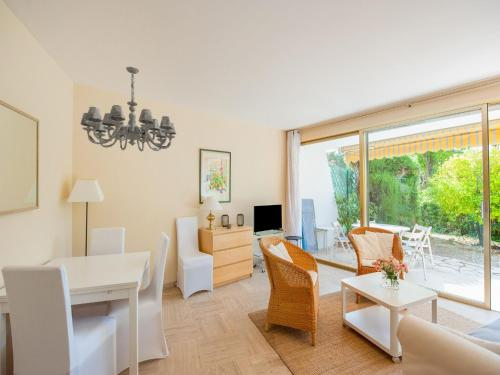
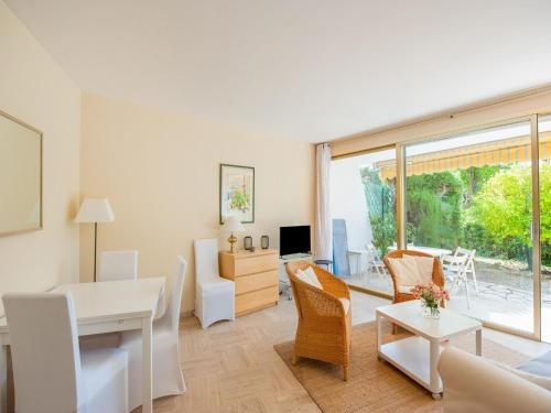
- chandelier (132, 108)
